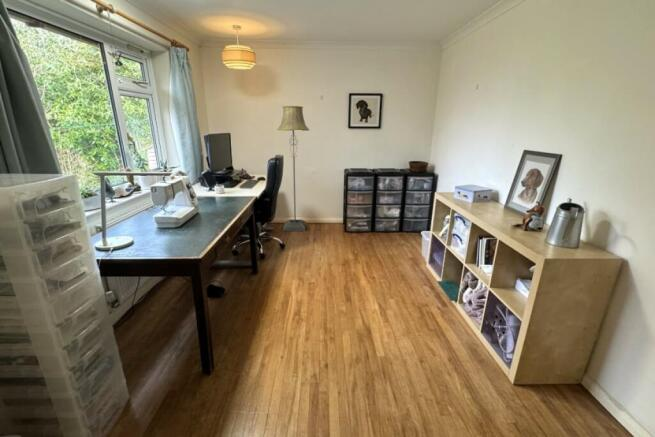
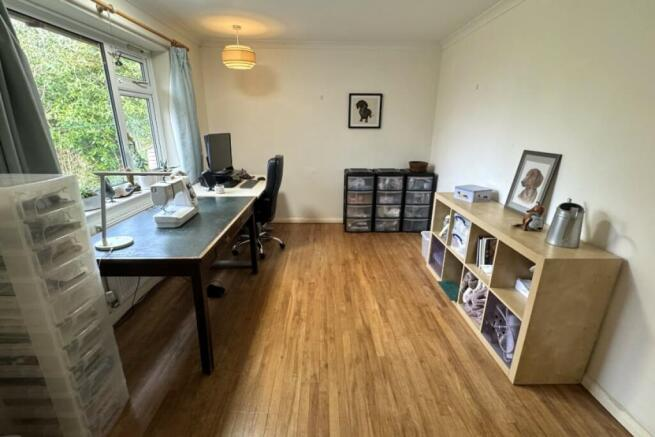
- floor lamp (294, 170)
